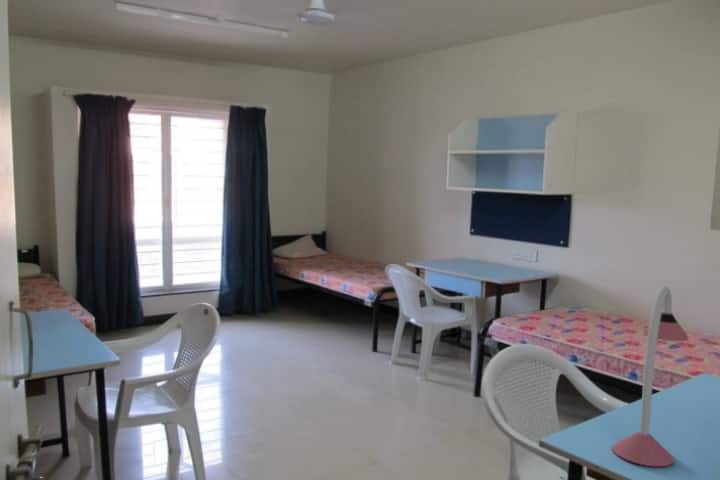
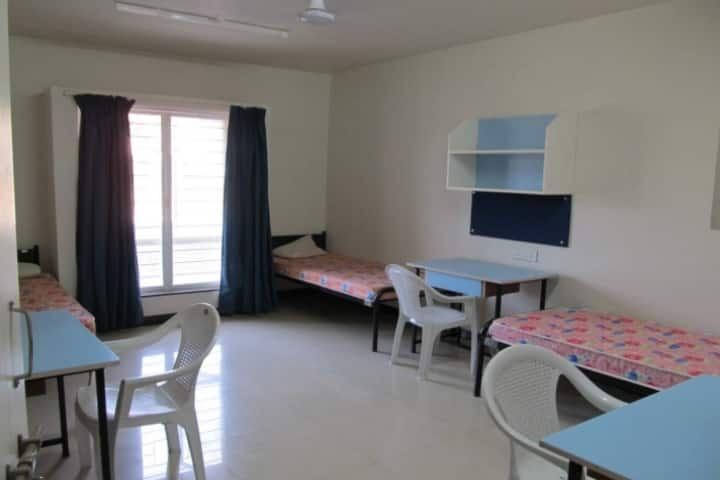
- desk lamp (653, 366)
